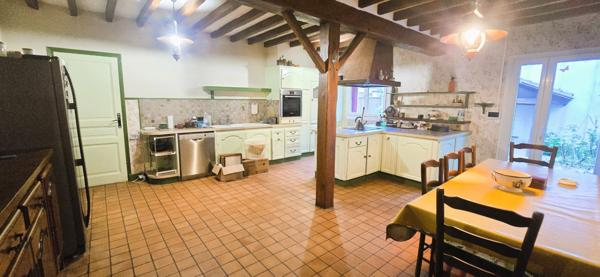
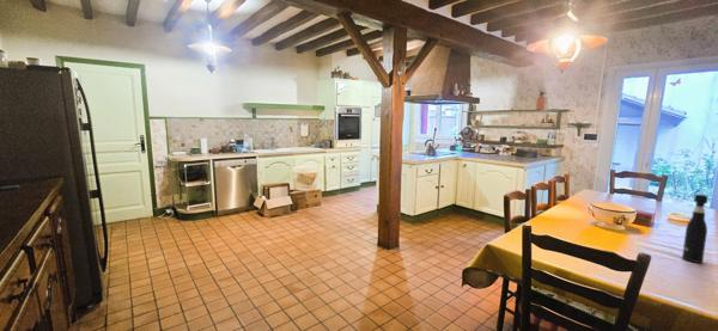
+ pepper grinder (696, 227)
